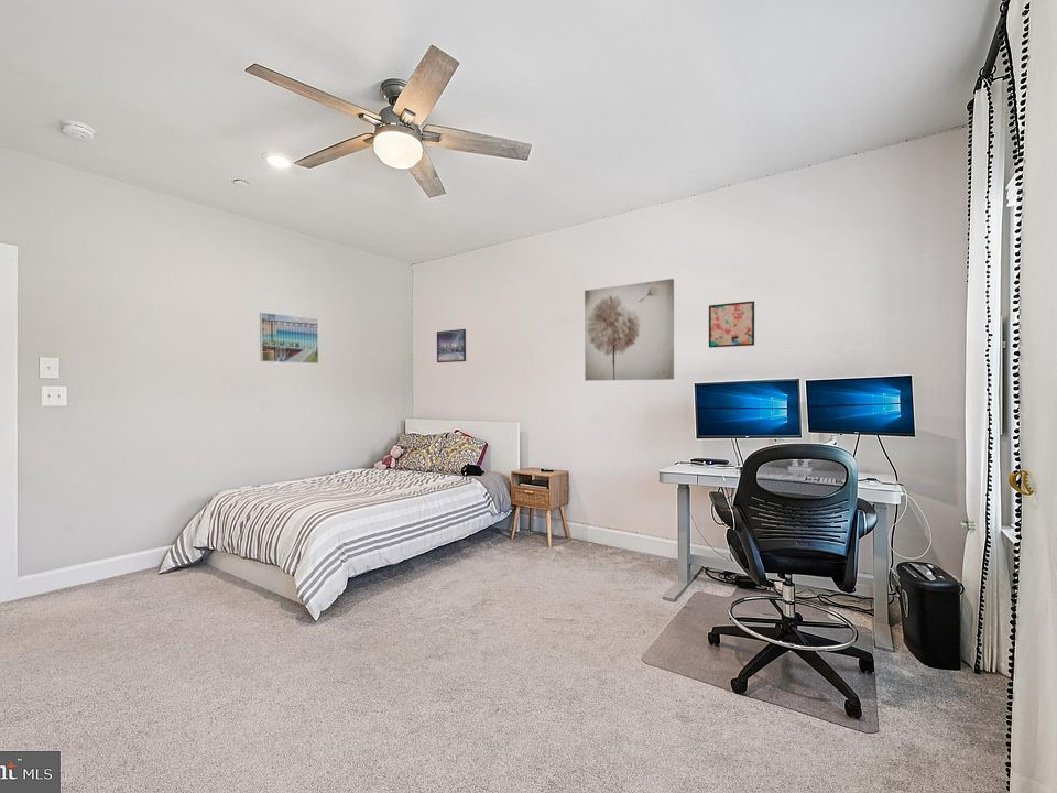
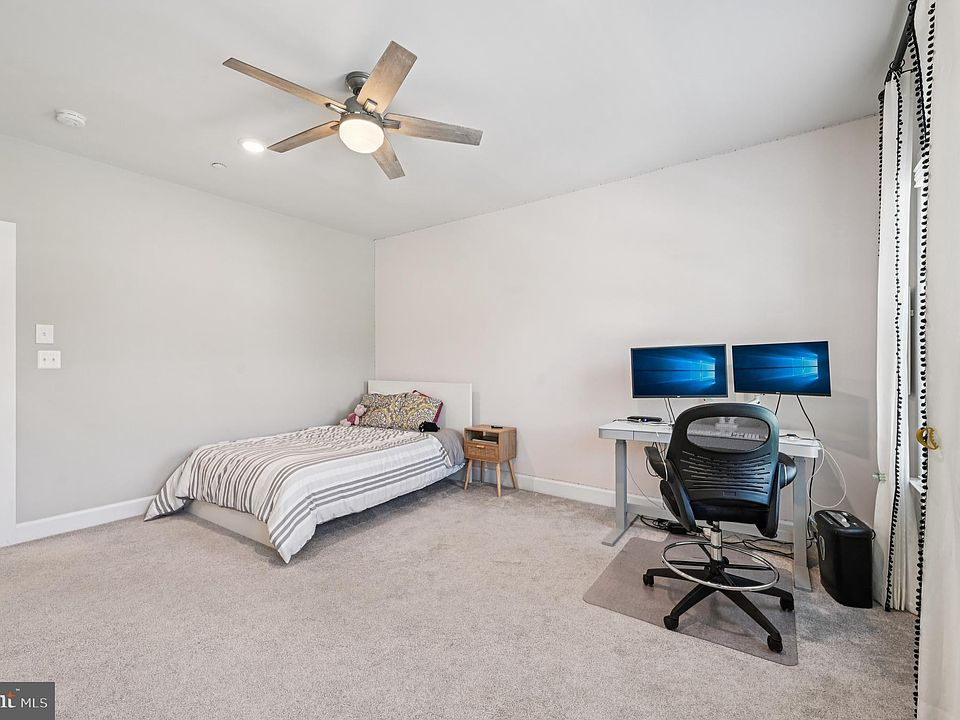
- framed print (450, 346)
- wall art (626, 333)
- wall art (730, 325)
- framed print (290, 338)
